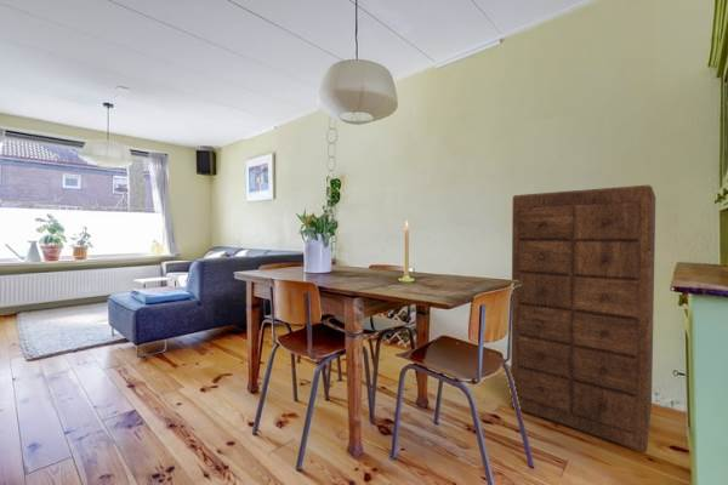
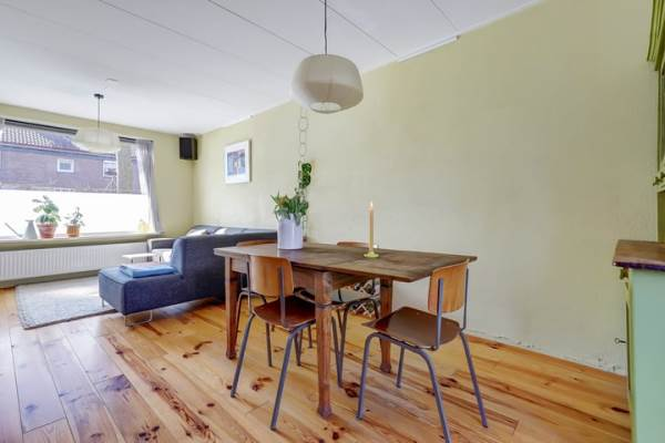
- dresser (581, 302)
